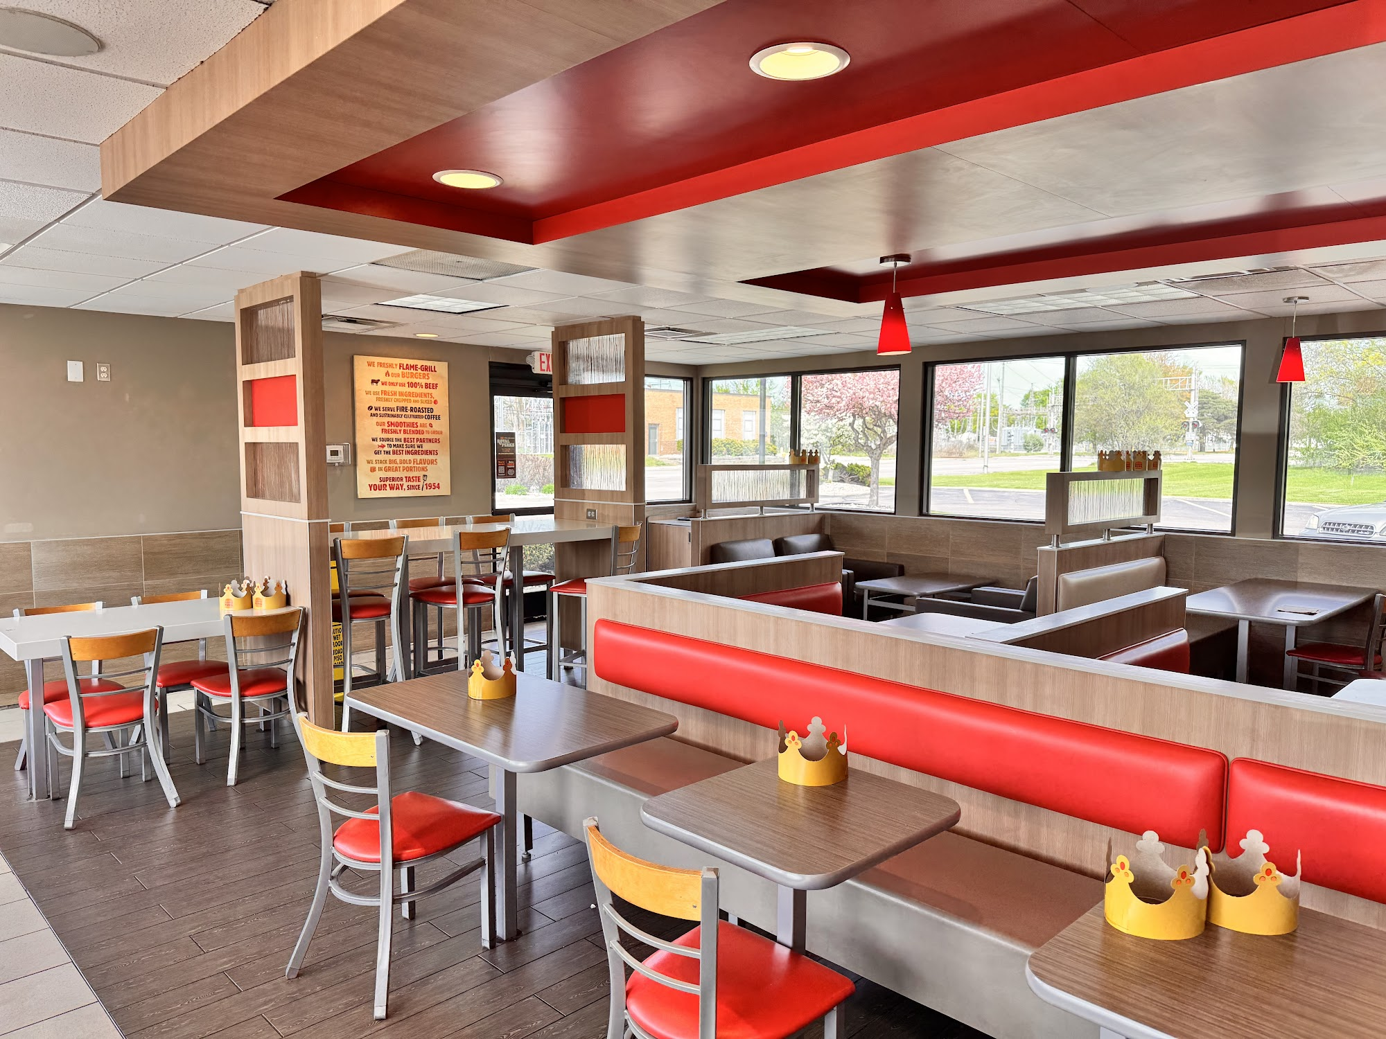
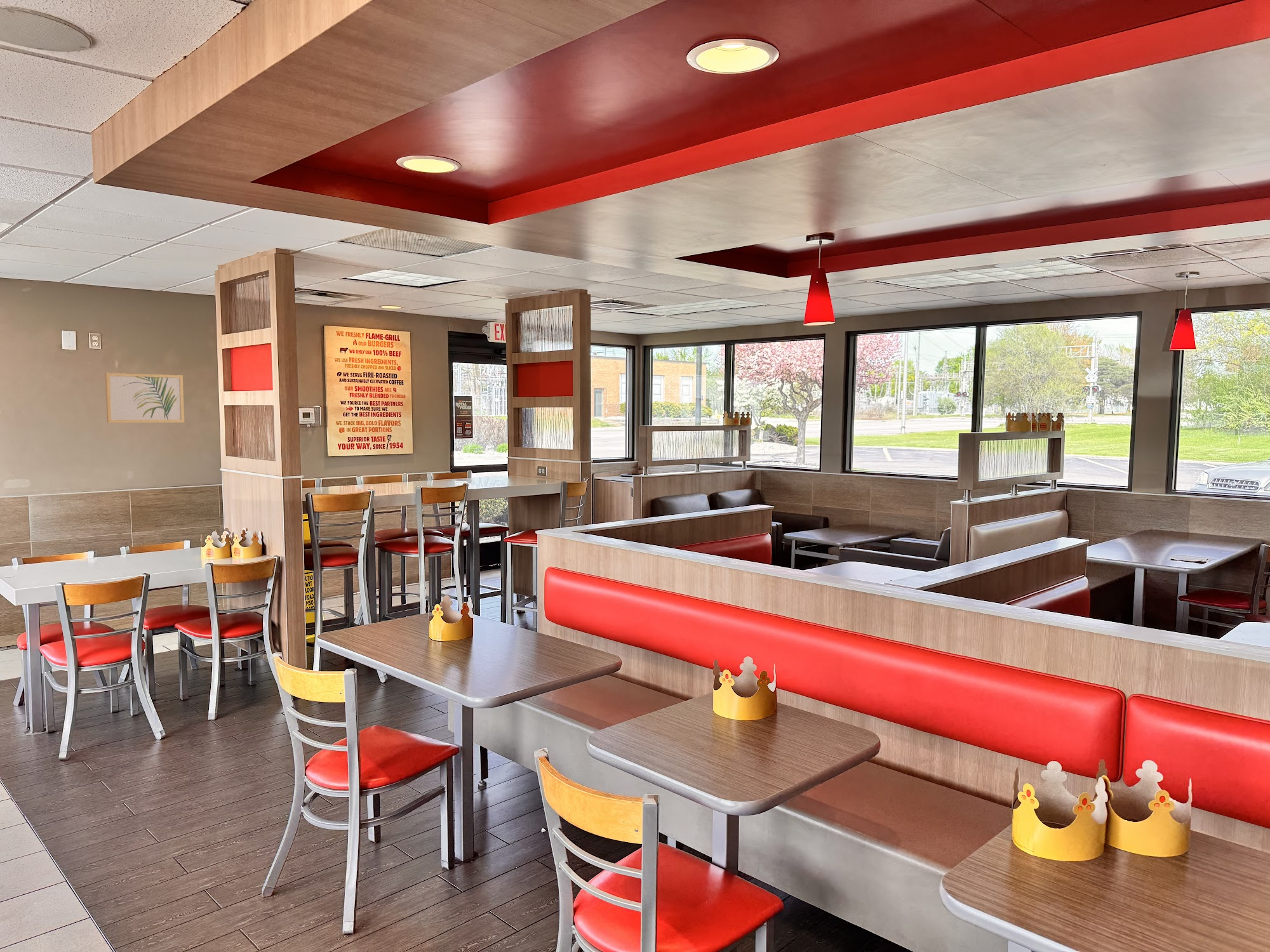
+ wall art (145, 398)
